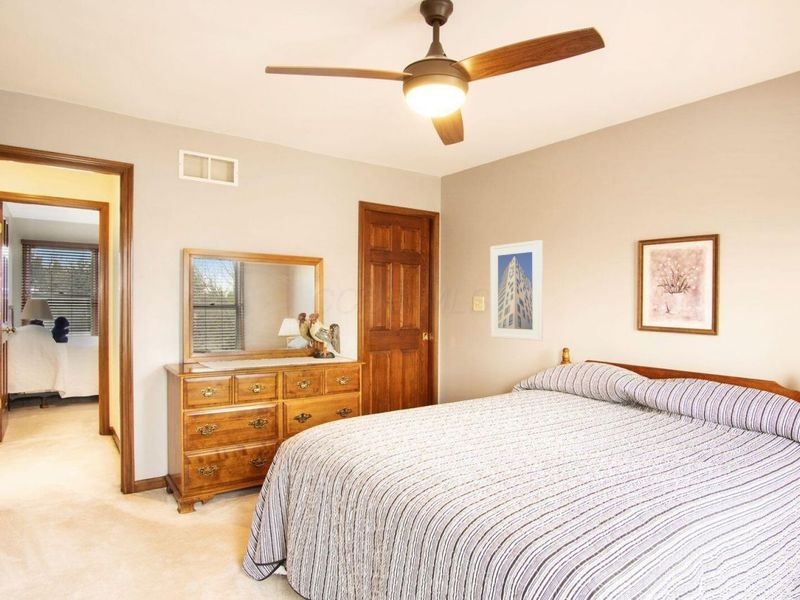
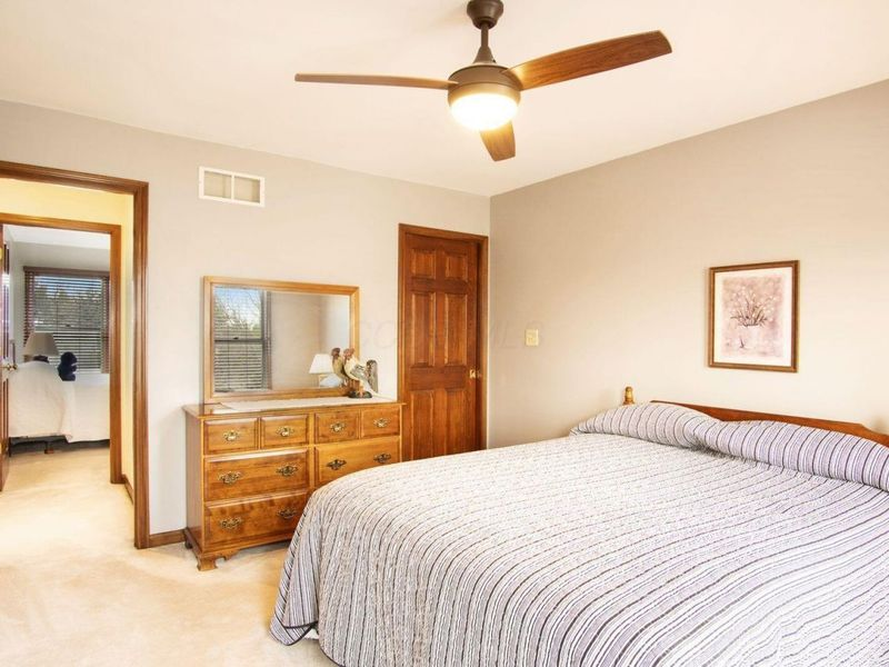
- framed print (515, 291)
